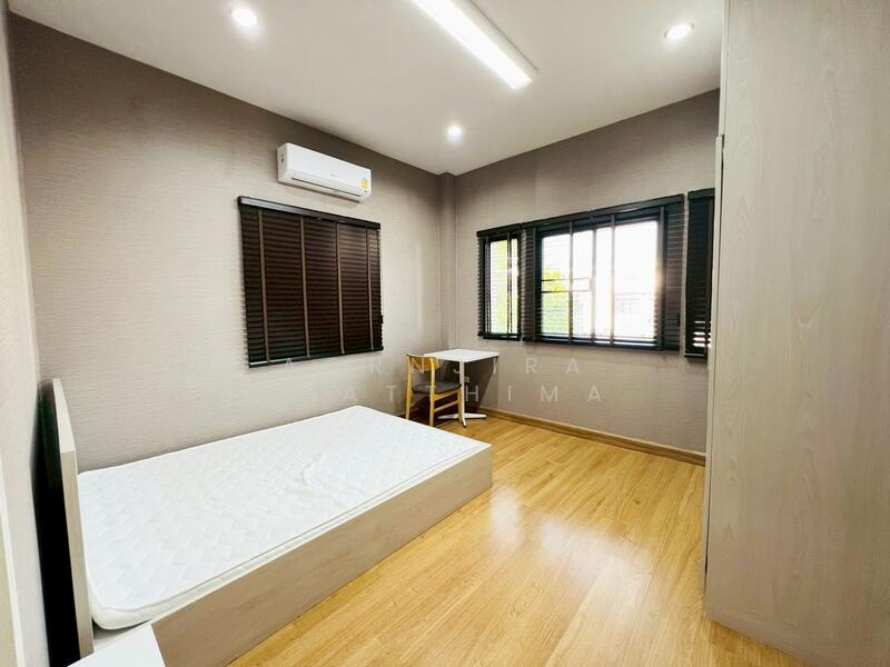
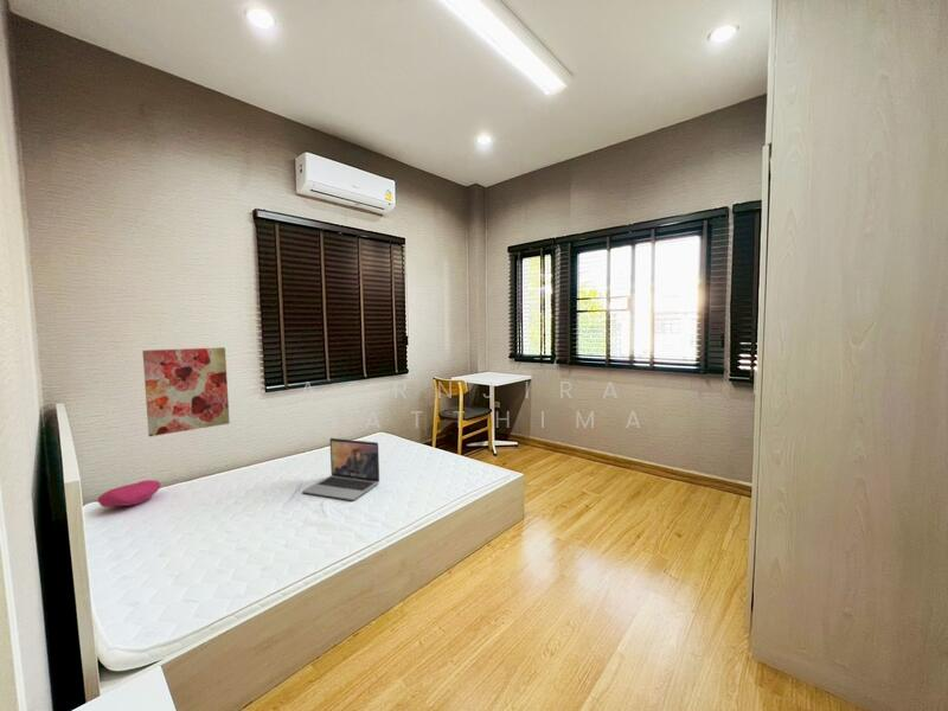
+ wall art (188, 389)
+ cushion (130, 494)
+ laptop (340, 467)
